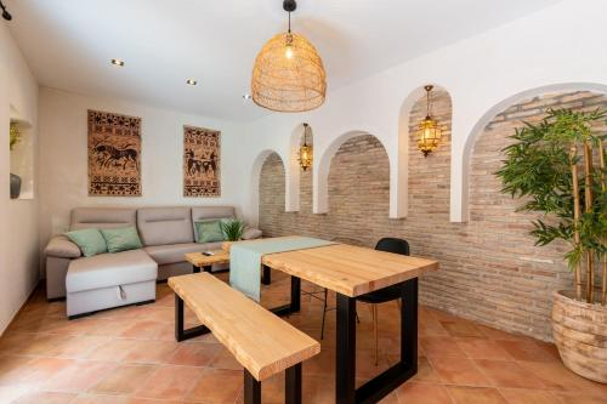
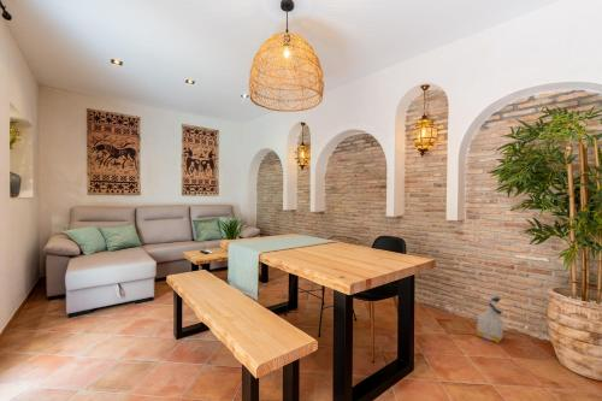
+ bag (491, 316)
